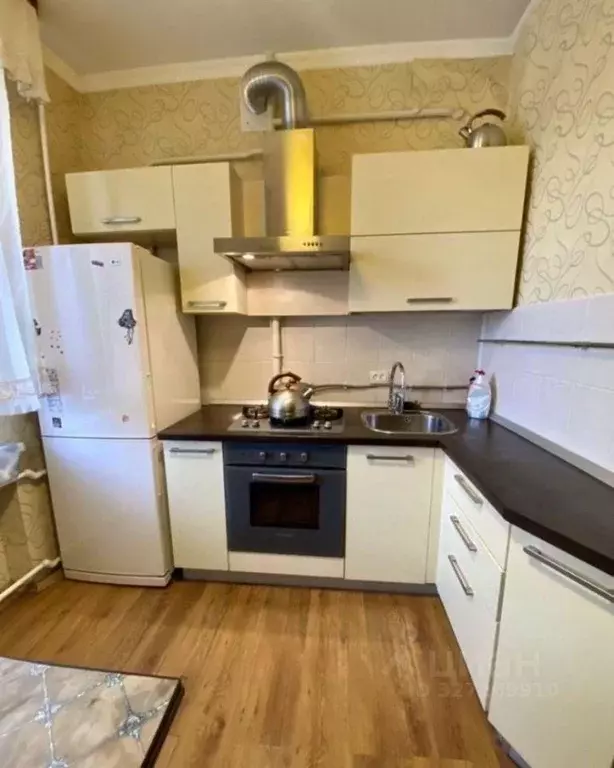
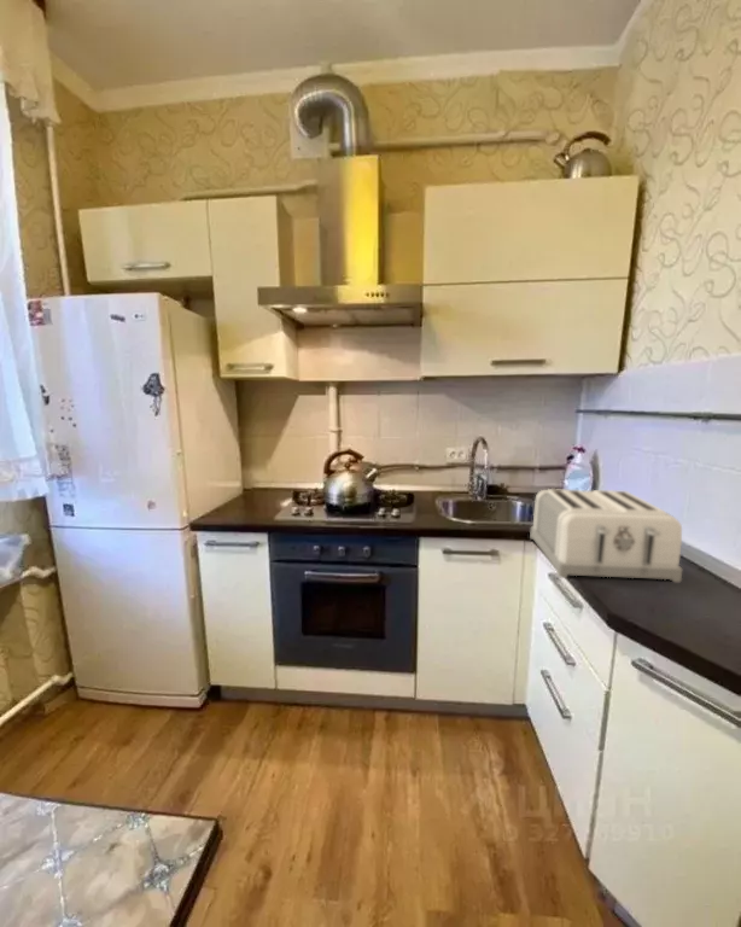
+ toaster (600, 530)
